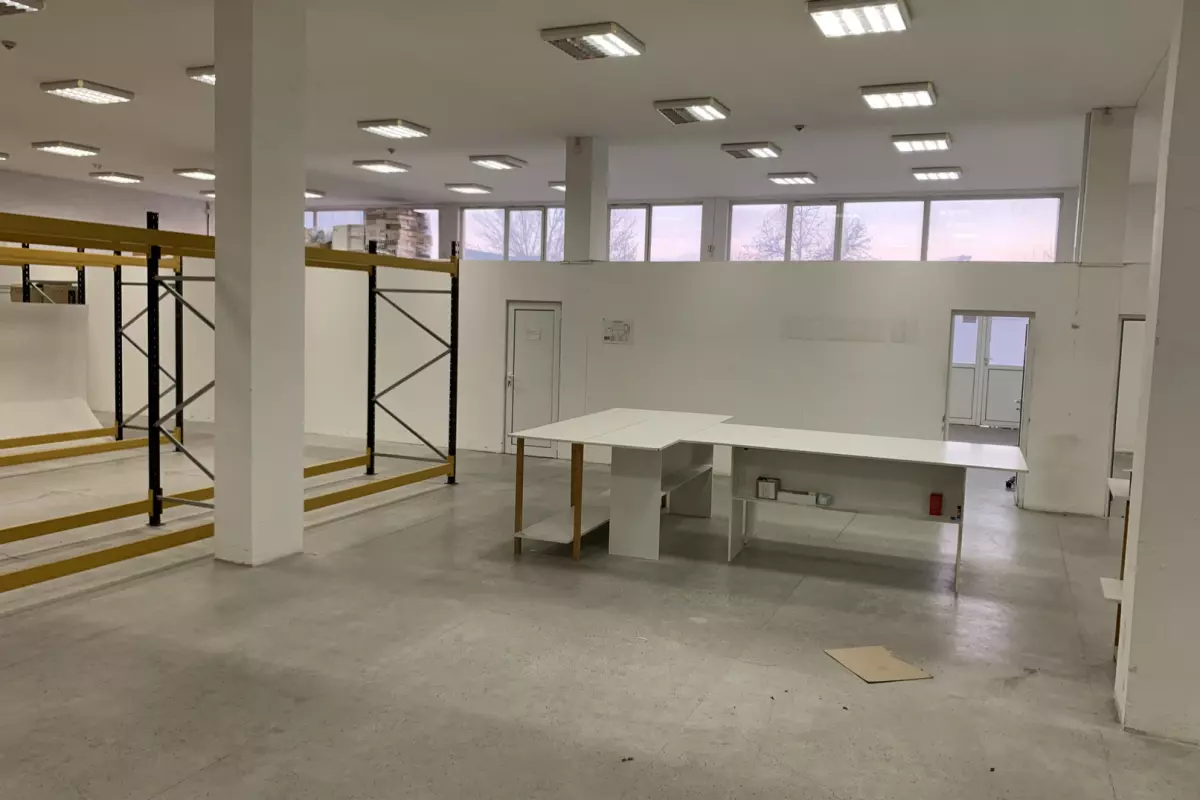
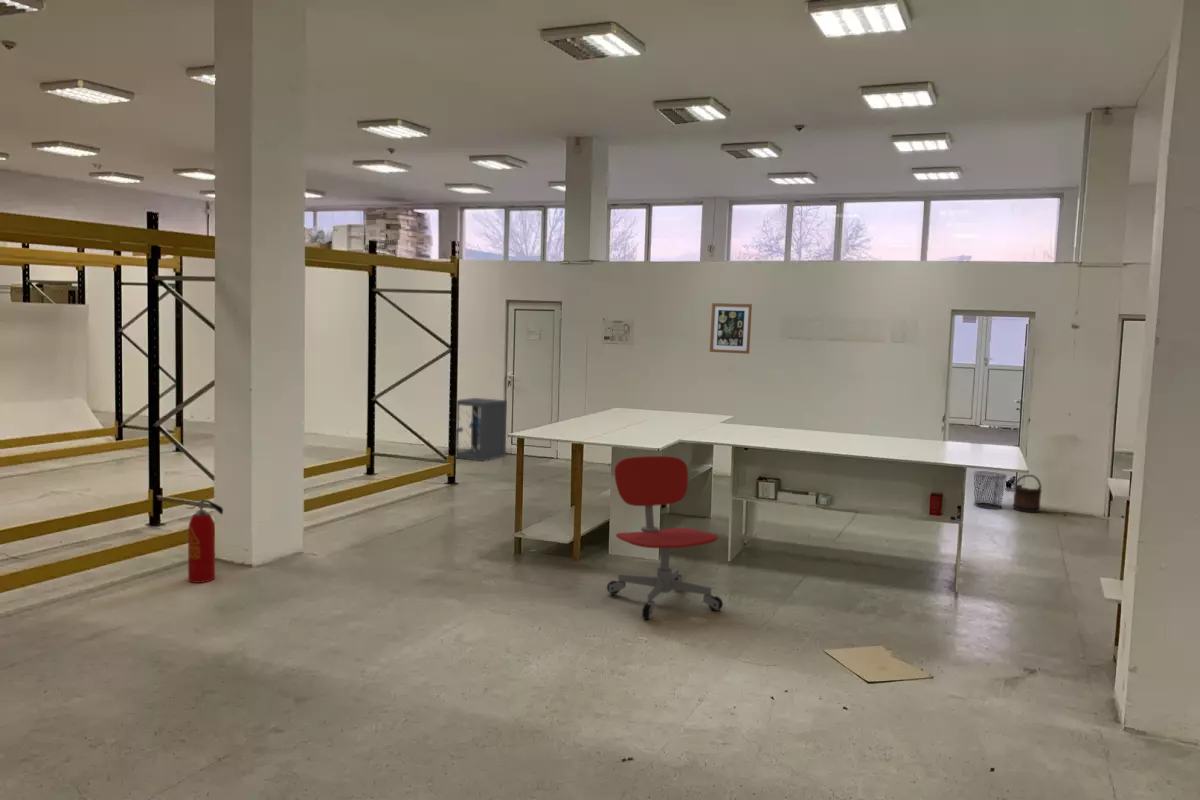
+ wall art (730, 328)
+ fire extinguisher (202, 539)
+ bucket (1027, 492)
+ office chair (664, 532)
+ storage cabinet (478, 428)
+ trash can (988, 490)
